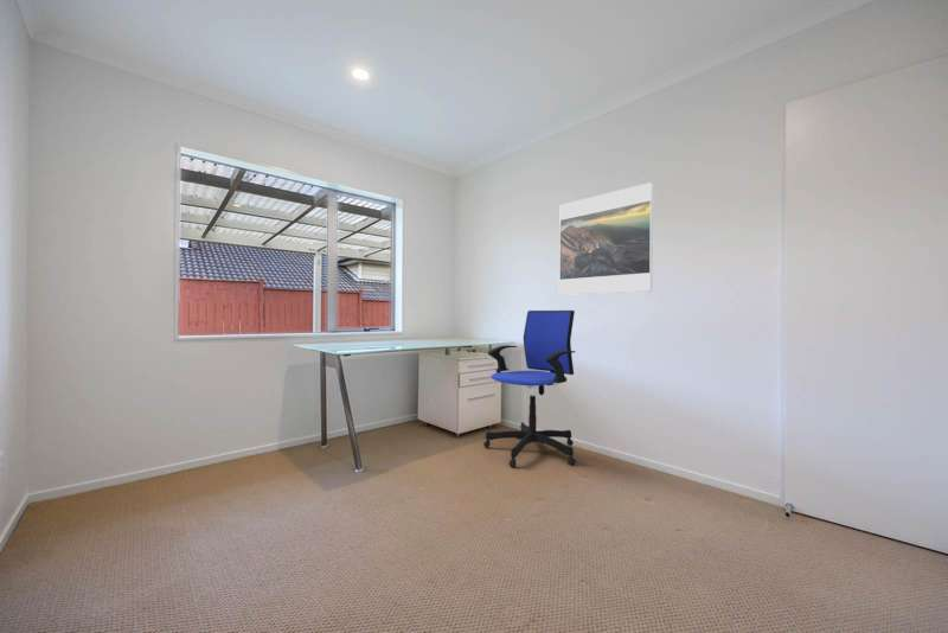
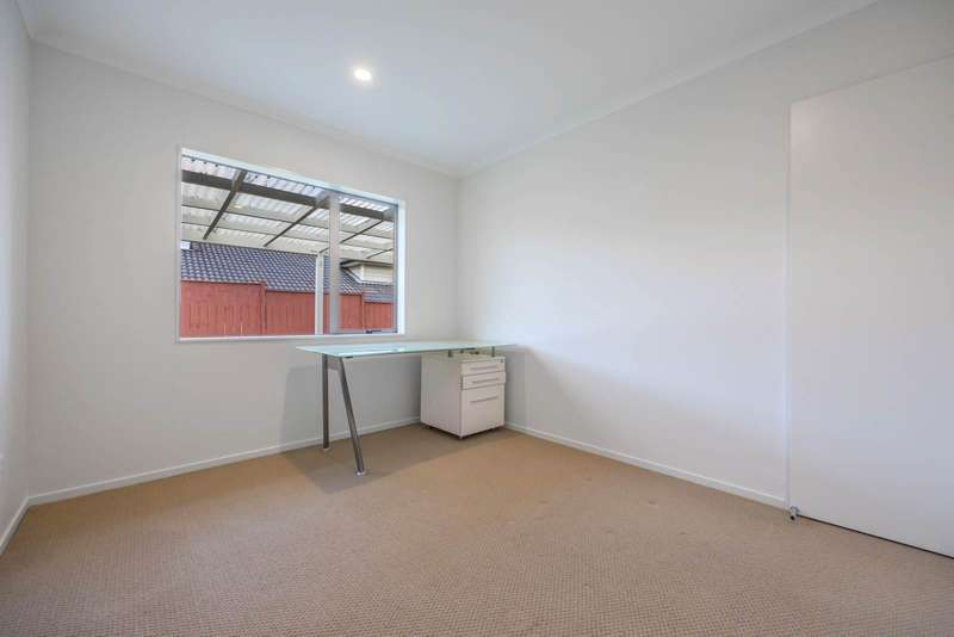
- office chair (536, 381)
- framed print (601, 244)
